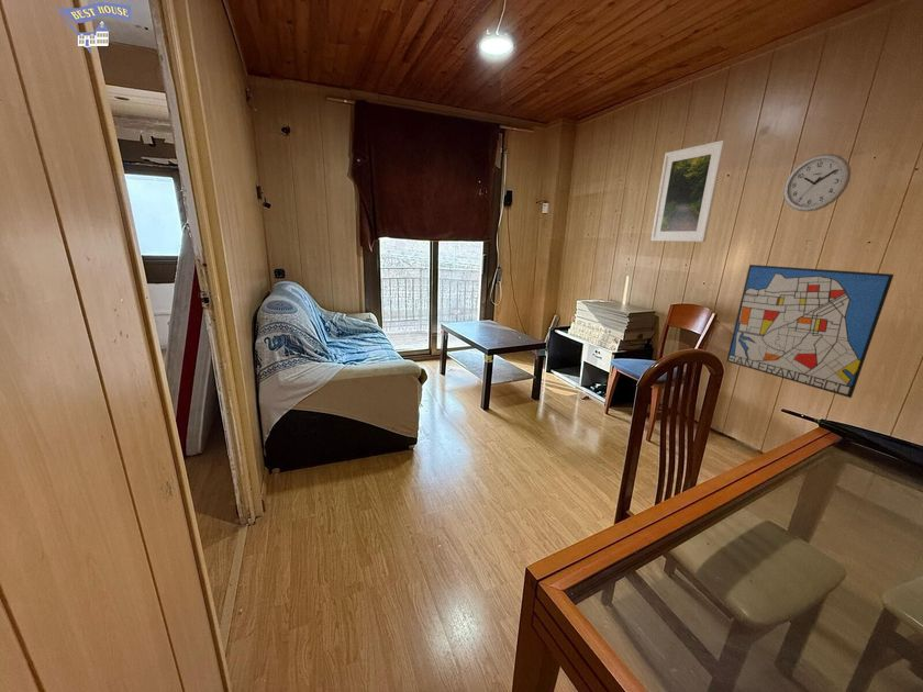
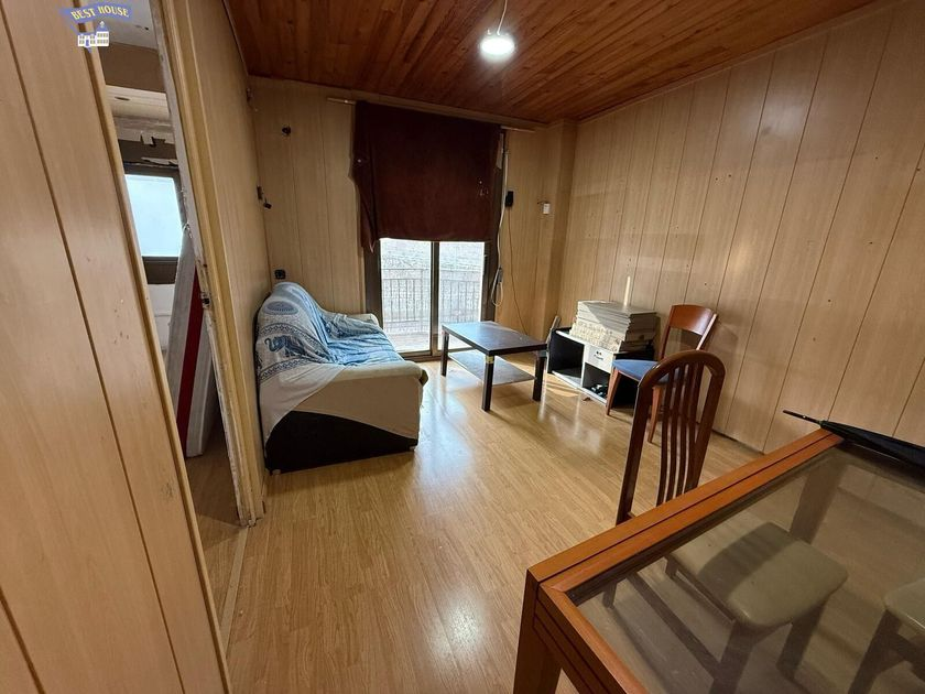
- wall art (796, 325)
- wall clock (814, 182)
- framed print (683, 196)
